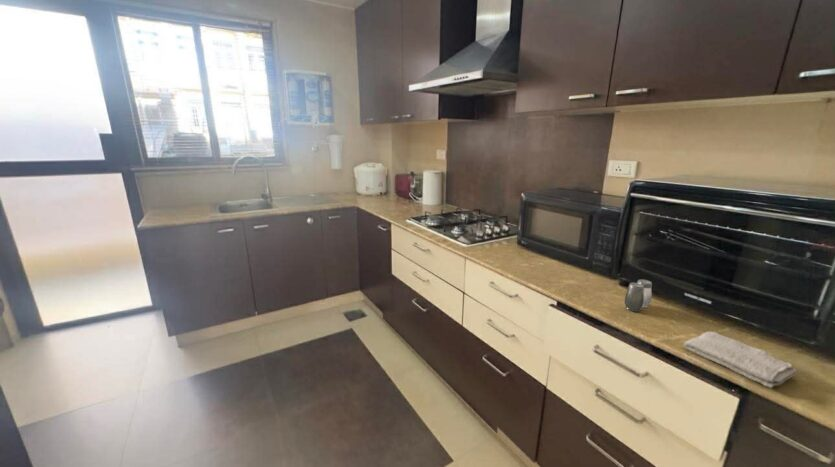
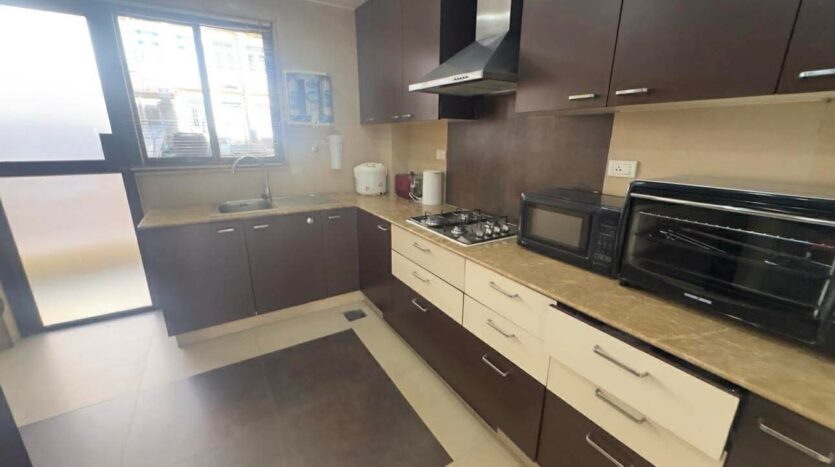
- washcloth (736, 355)
- salt and pepper shaker (638, 294)
